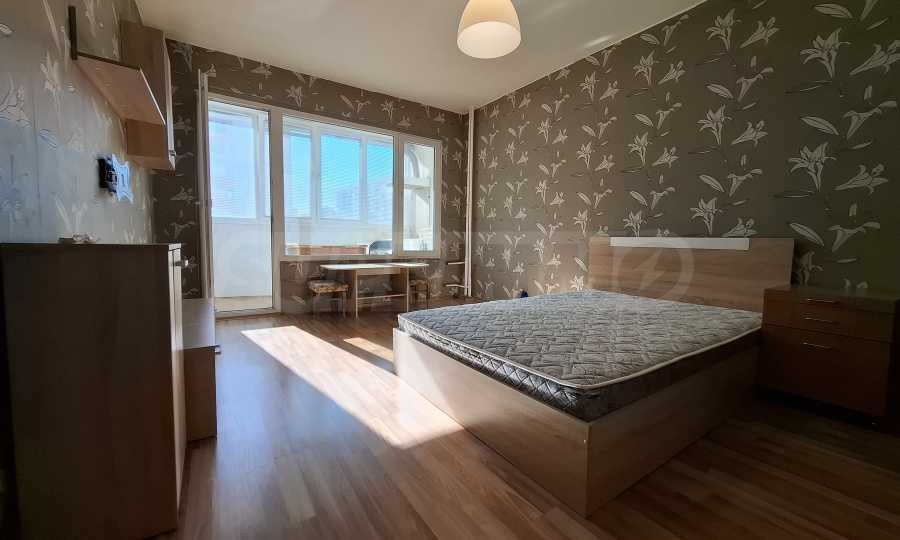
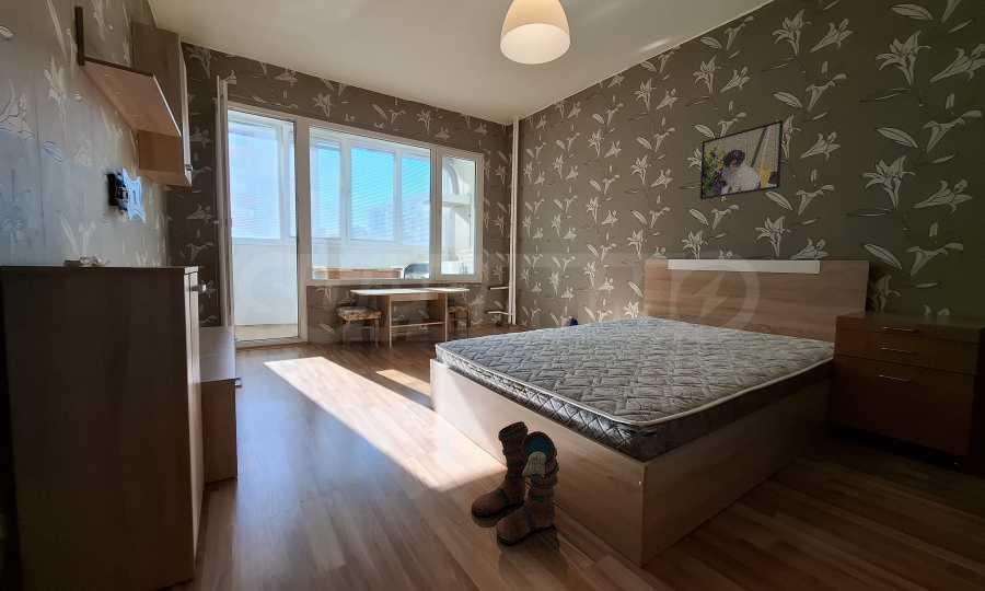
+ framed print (738, 163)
+ boots (520, 475)
